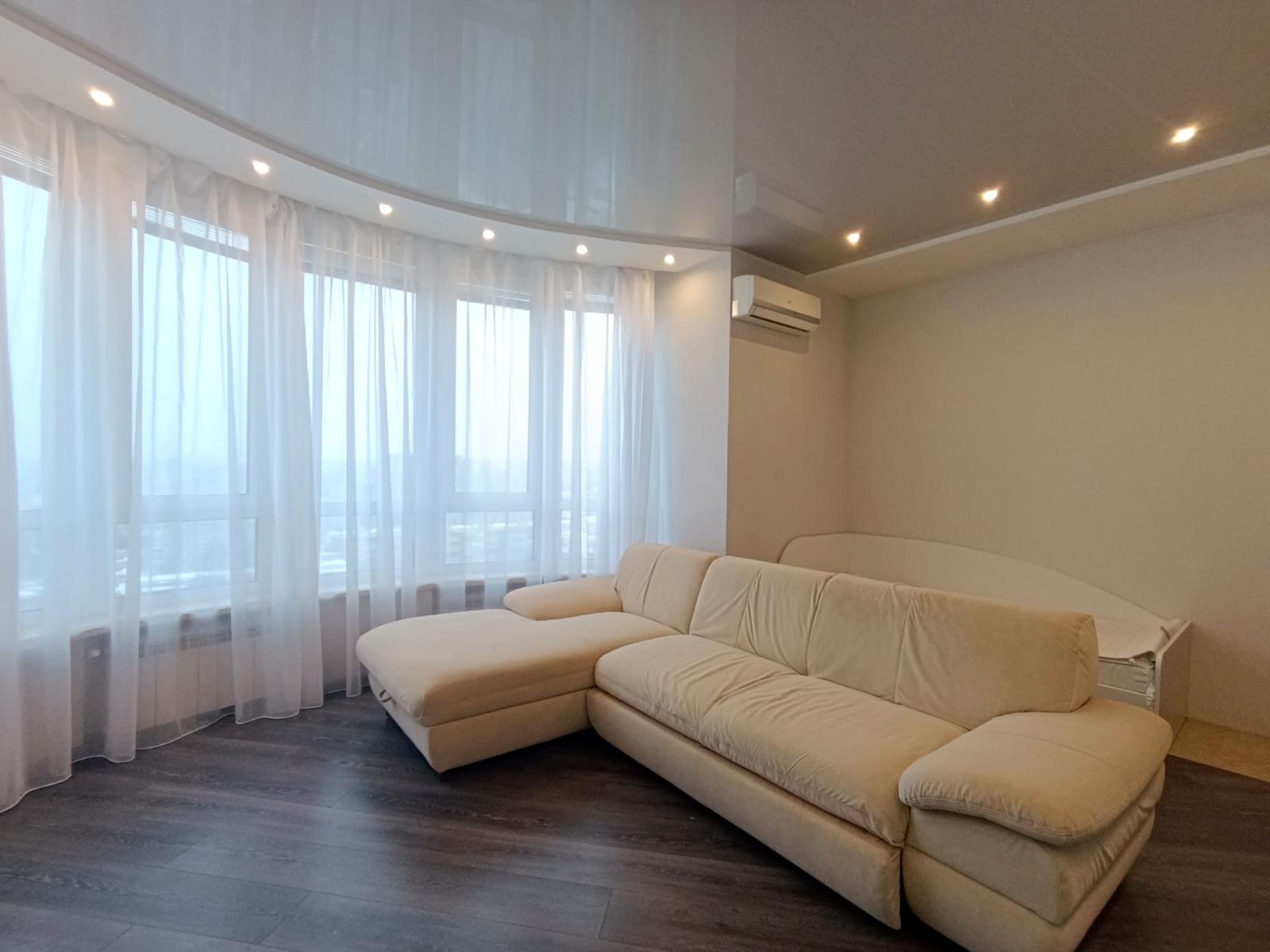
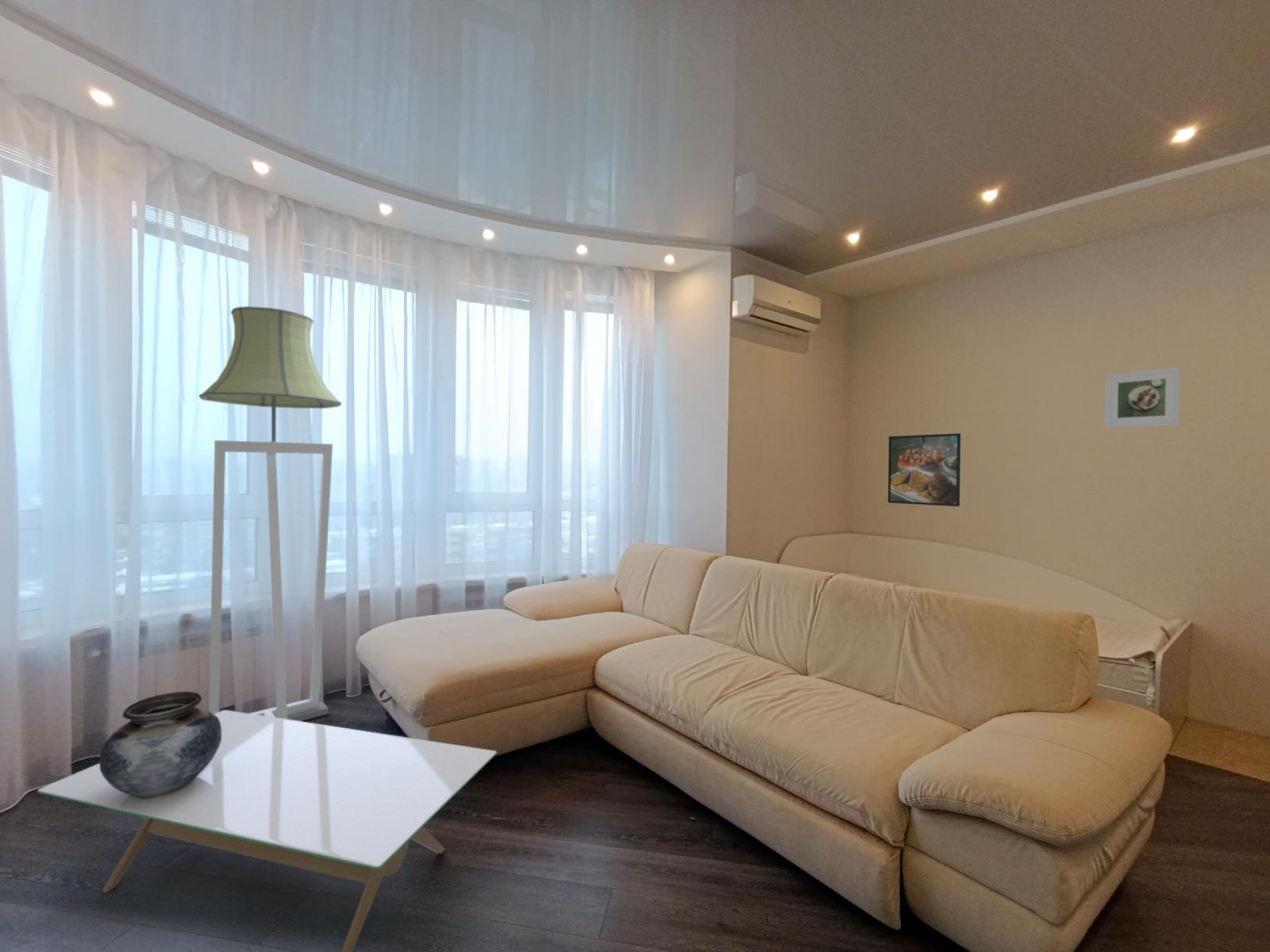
+ coffee table (283, 820)
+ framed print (922, 470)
+ vase (164, 743)
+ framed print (1141, 398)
+ floor lamp (274, 528)
